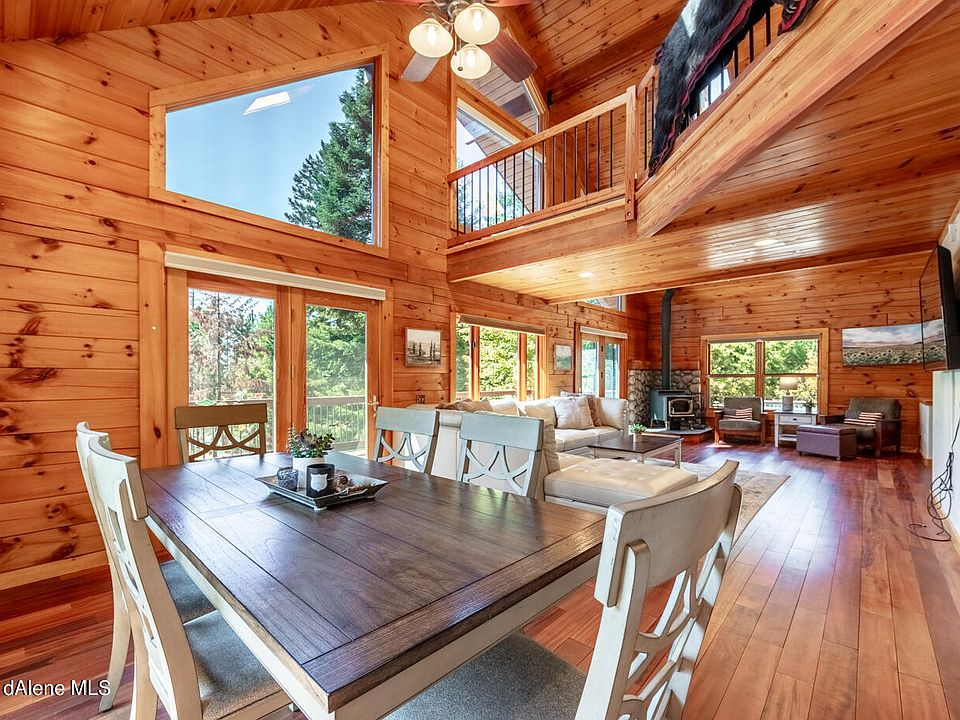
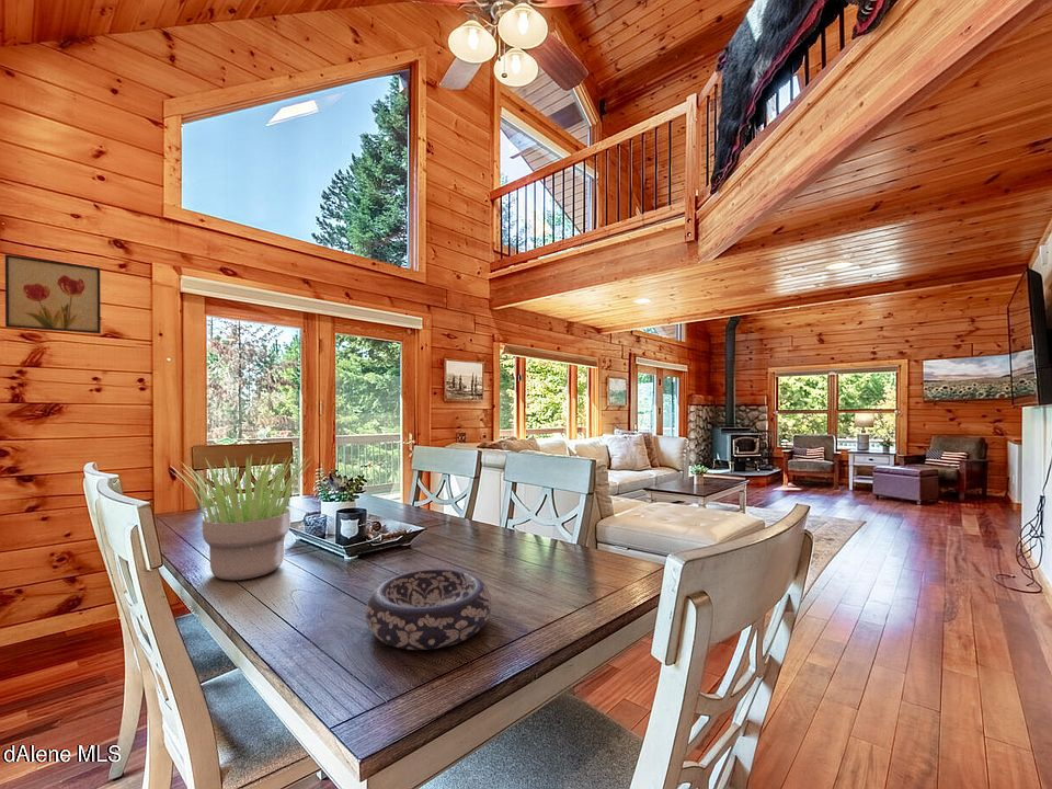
+ potted plant (248, 516)
+ decorative bowl (430, 606)
+ wall art (55, 296)
